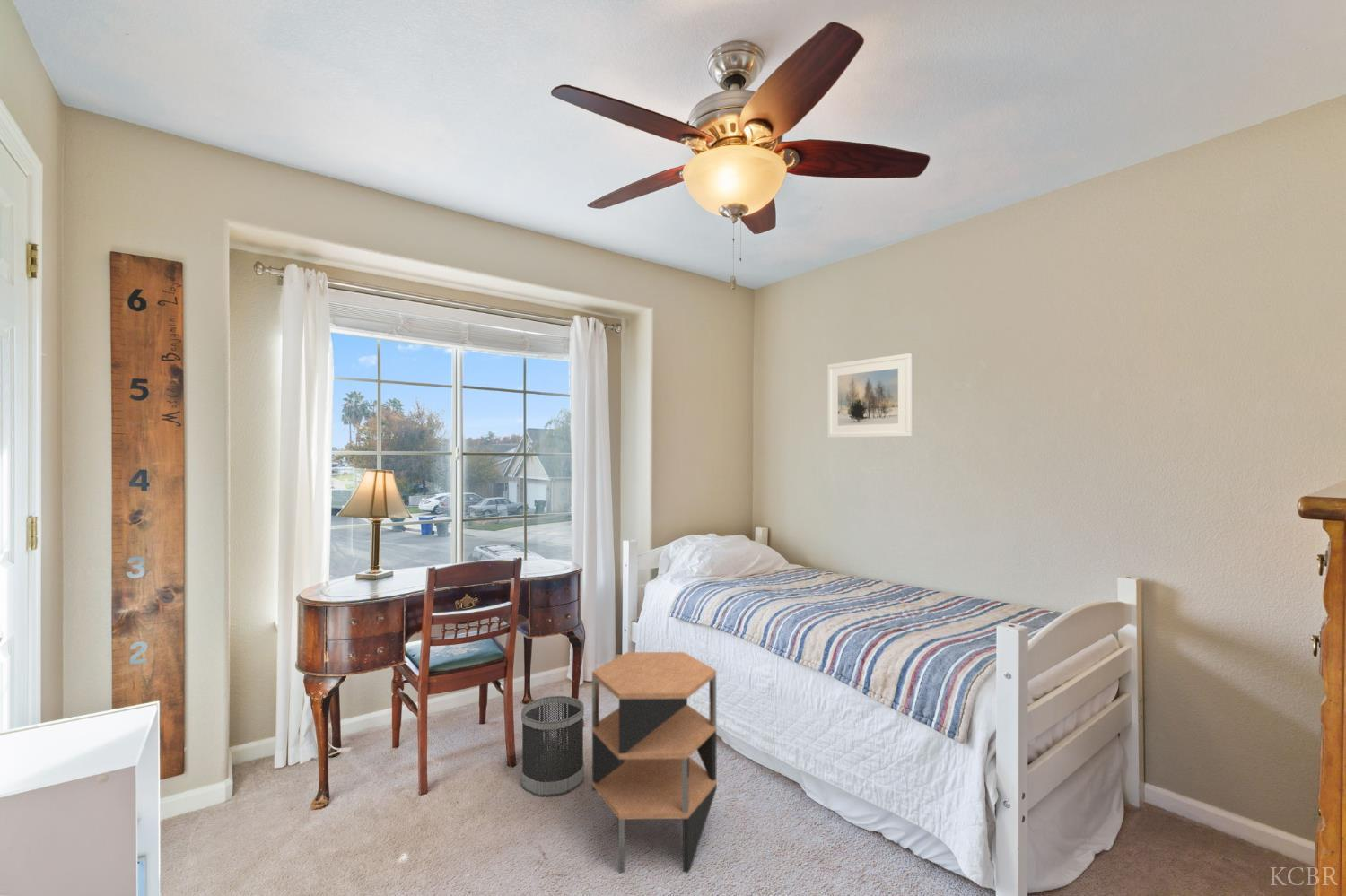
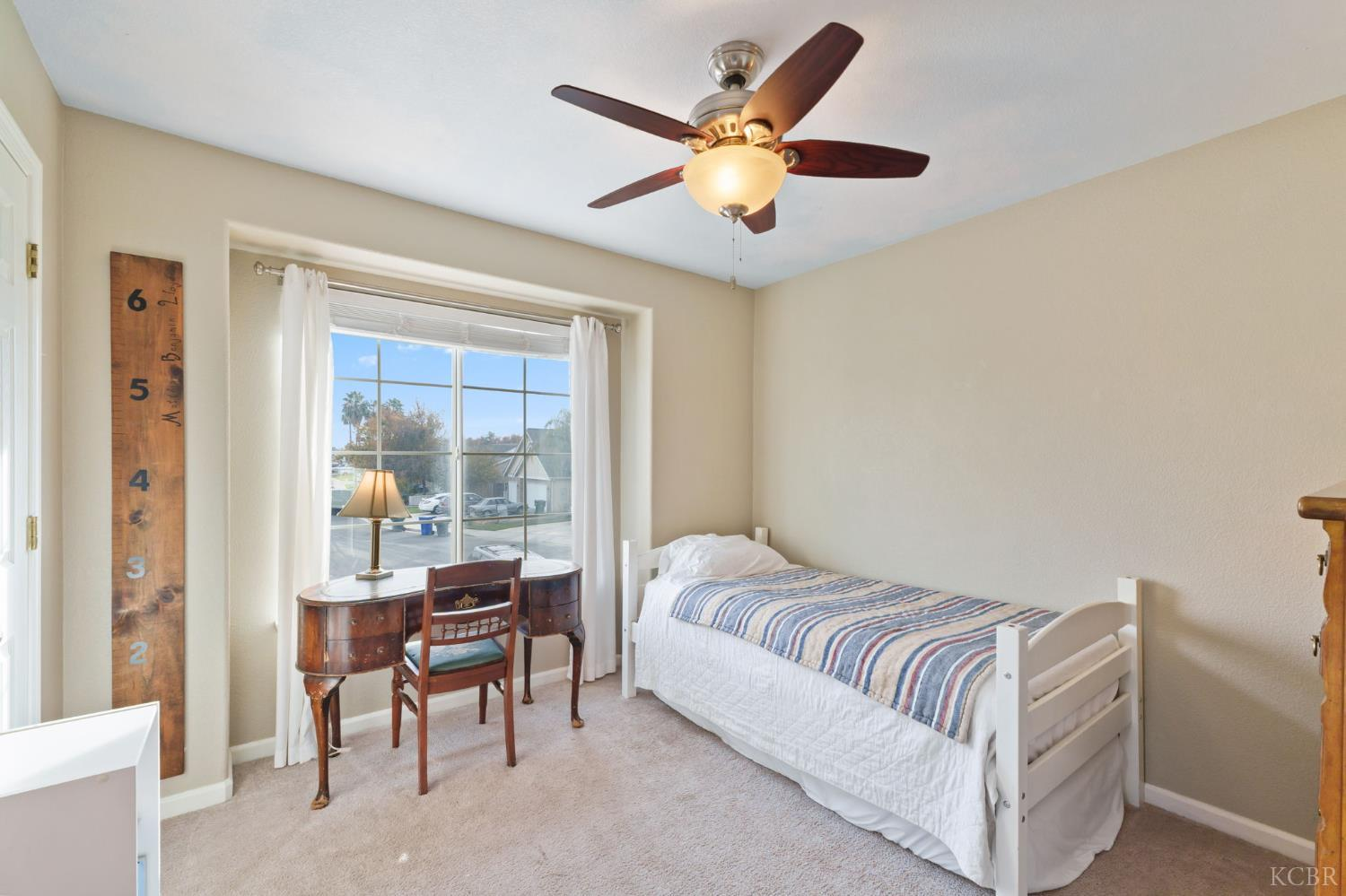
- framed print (867, 398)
- side table (654, 752)
- wastebasket (553, 744)
